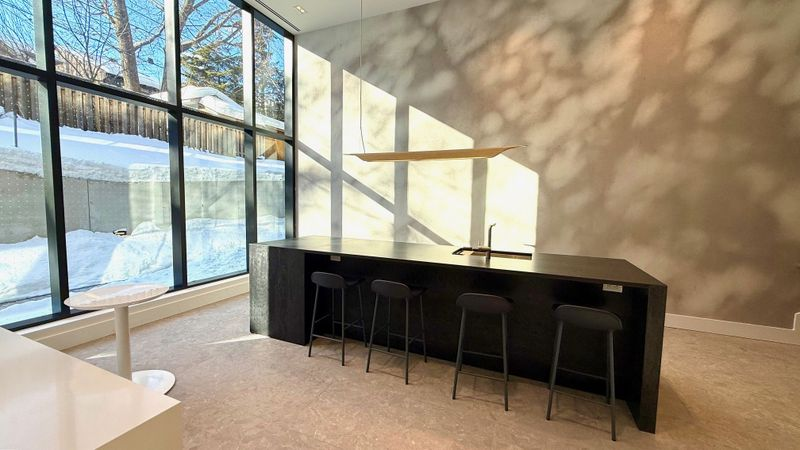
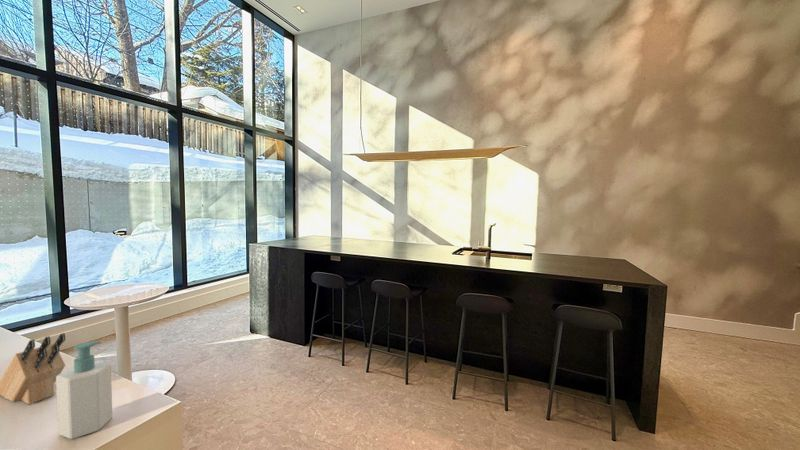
+ soap bottle (85, 385)
+ knife block (32, 362)
